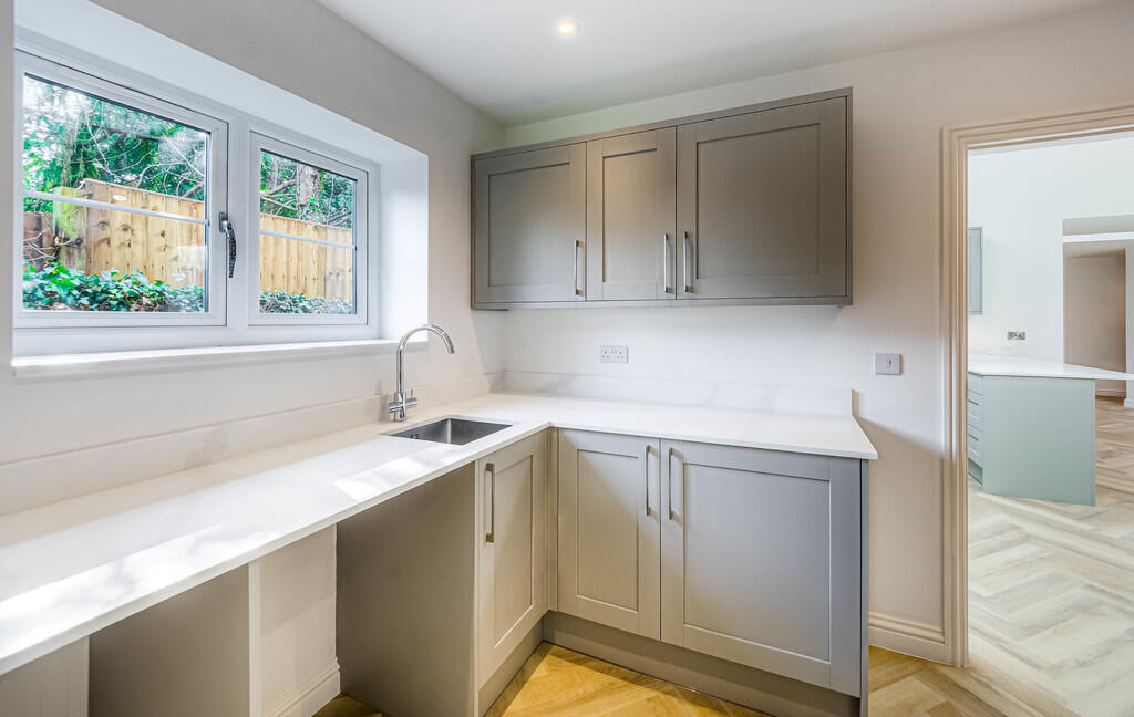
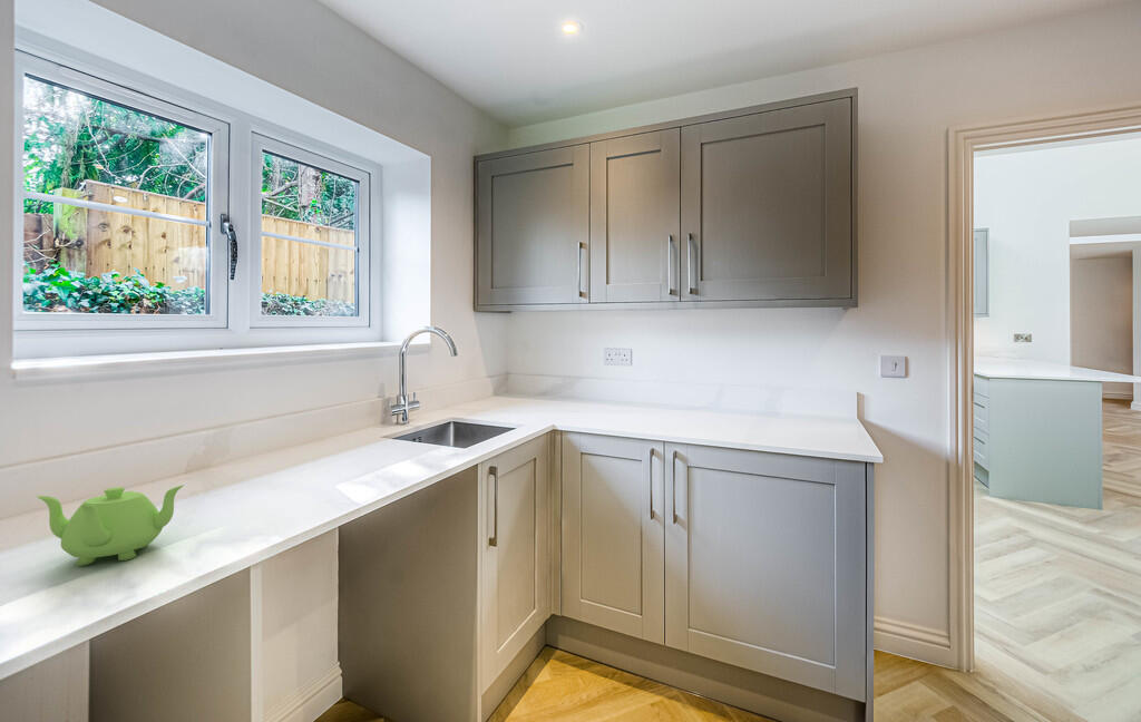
+ teapot (111, 523)
